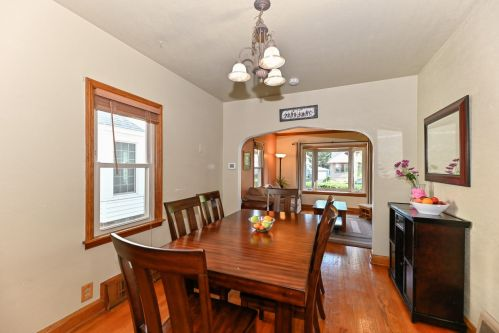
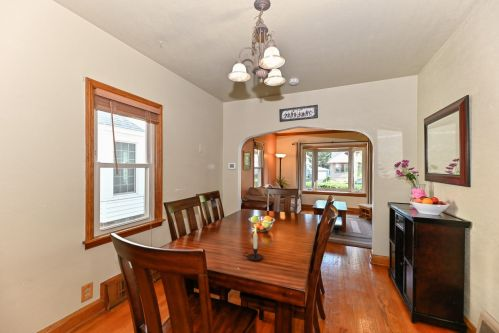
+ candle (254, 241)
